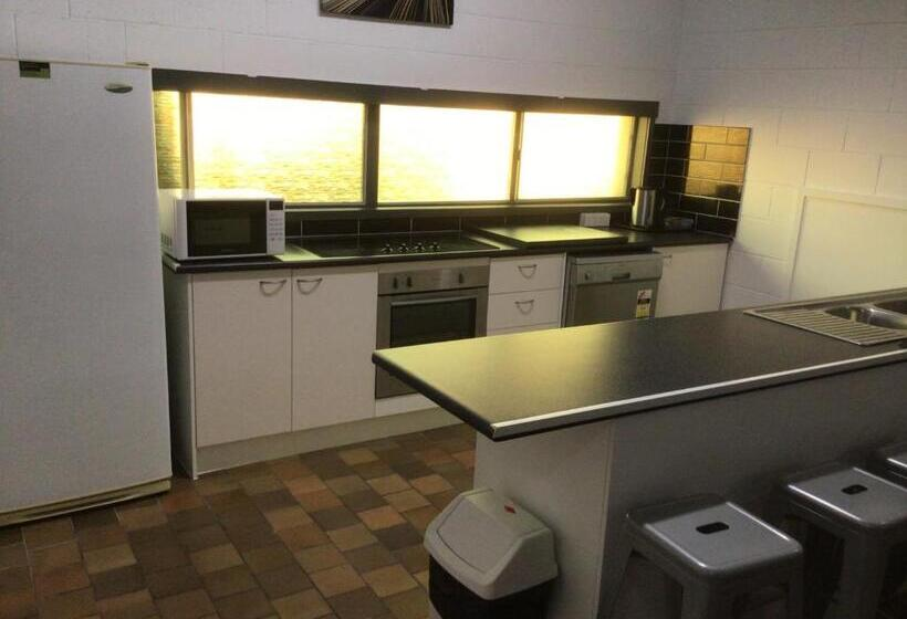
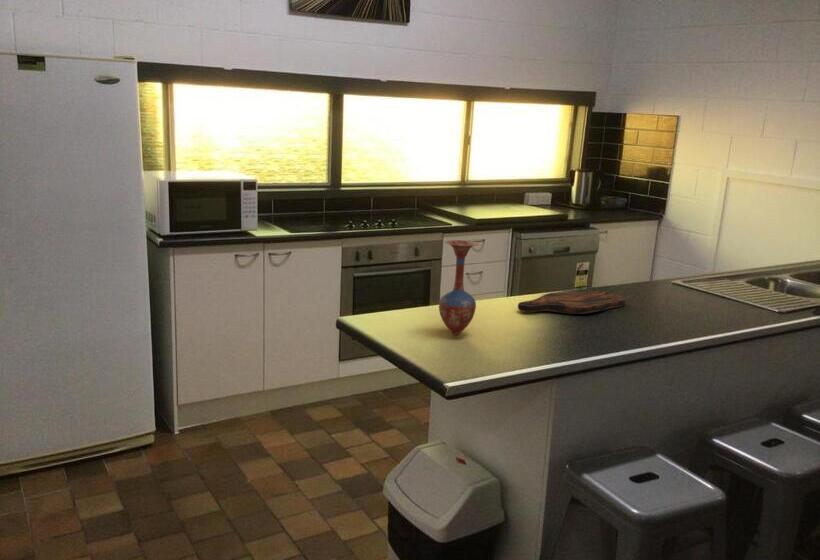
+ vase (458, 289)
+ cutting board (574, 302)
